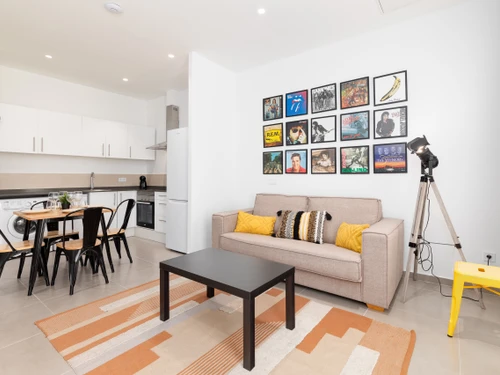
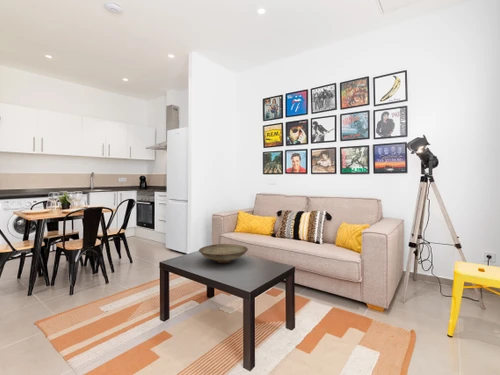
+ decorative bowl (223, 254)
